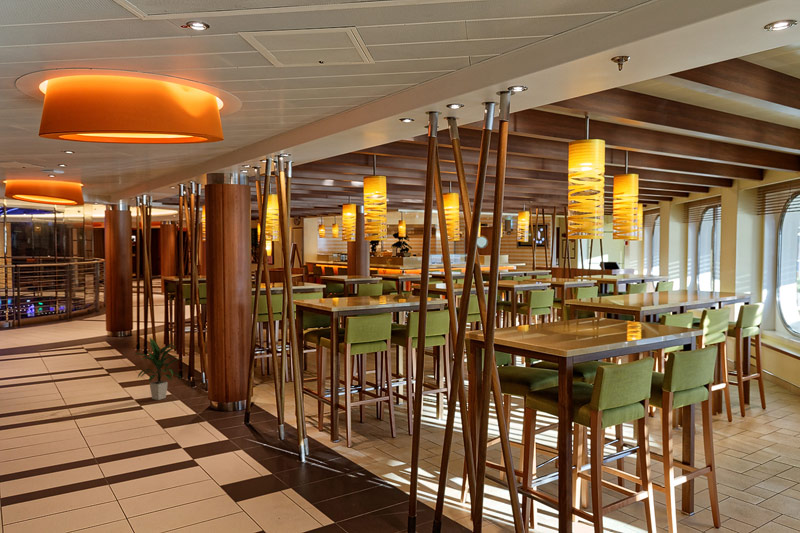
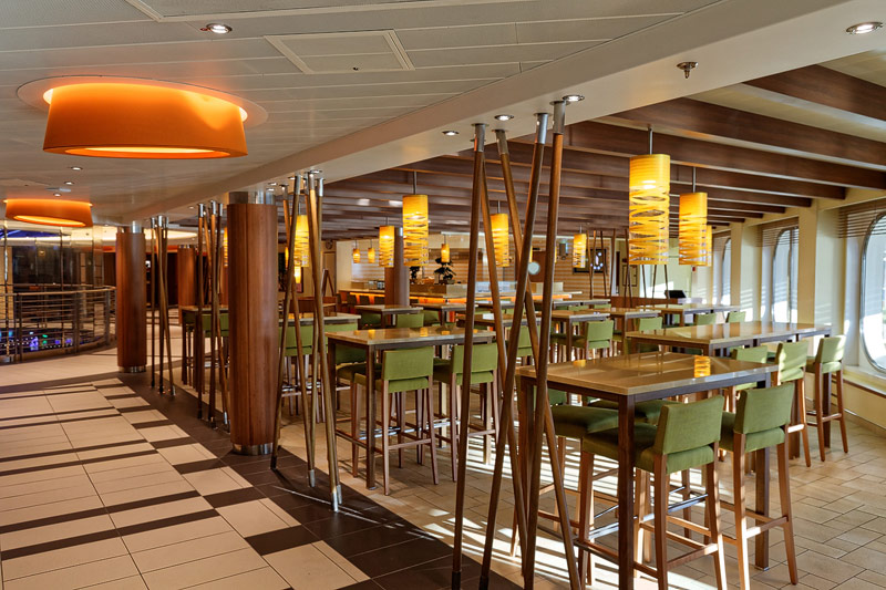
- indoor plant (160, 368)
